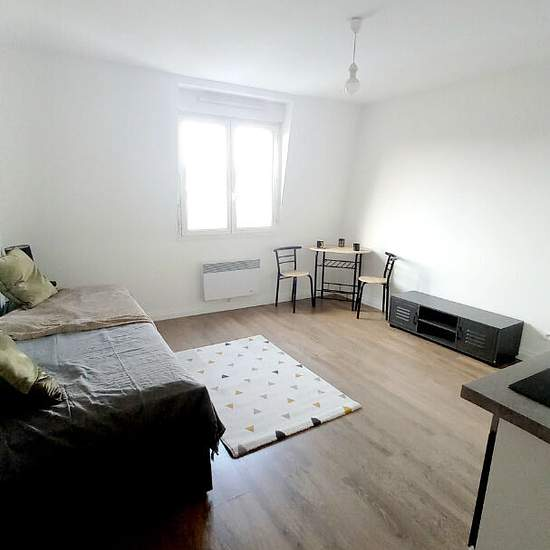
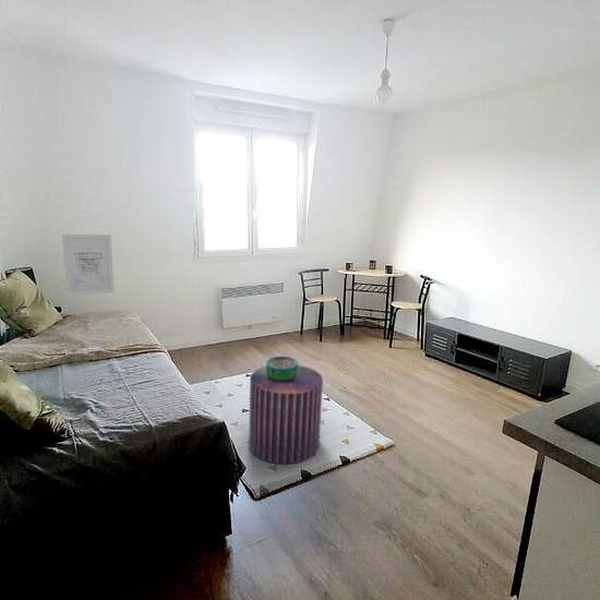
+ pouf (285, 410)
+ decorative bowl (281, 368)
+ wall art (88, 264)
